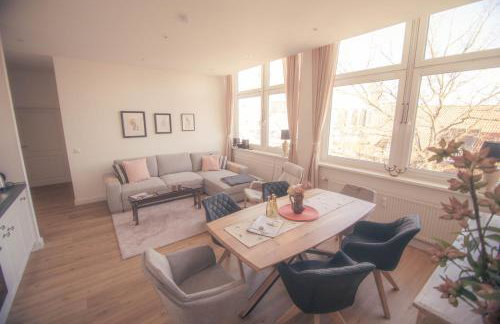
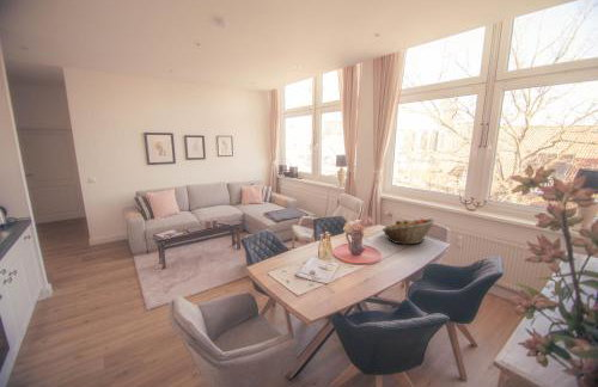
+ fruit basket (408, 228)
